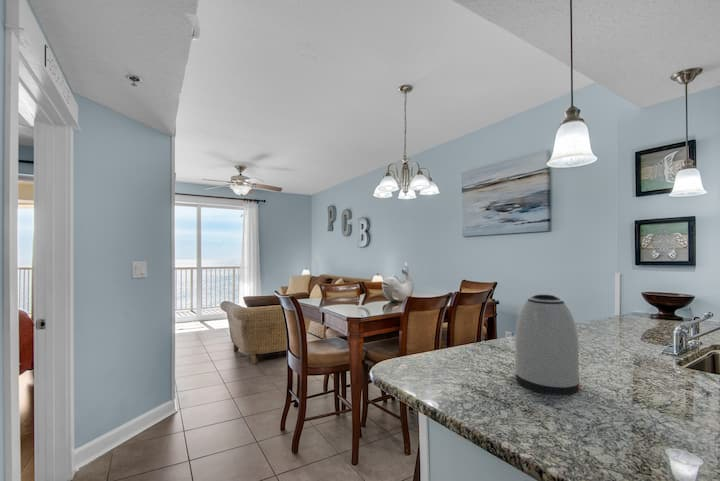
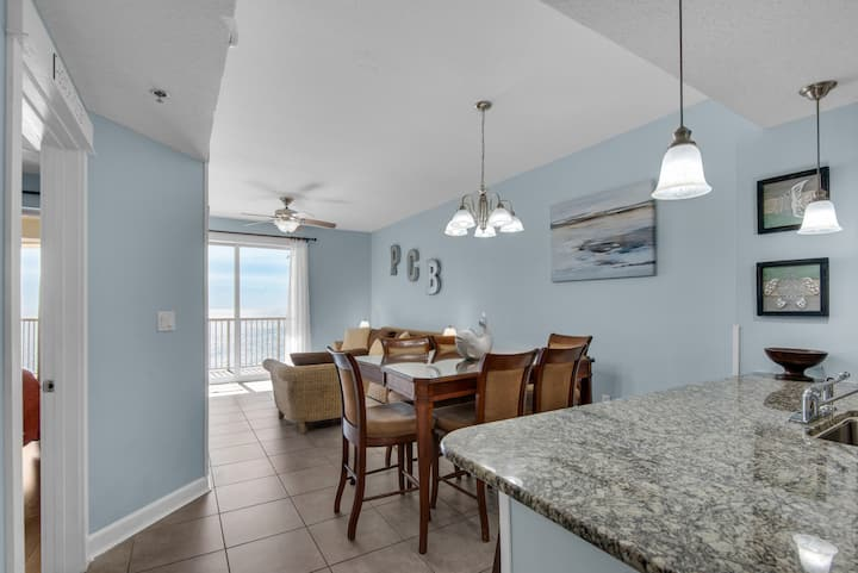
- kettle (548, 336)
